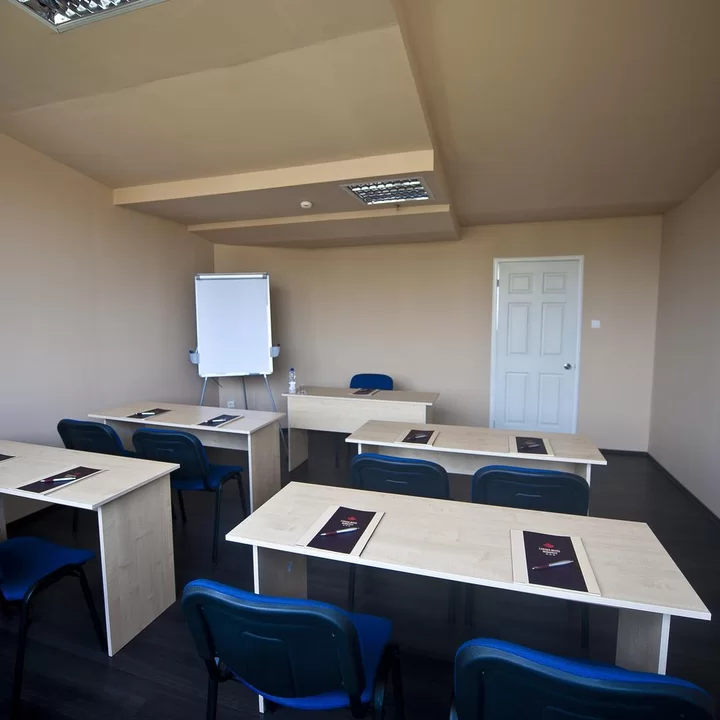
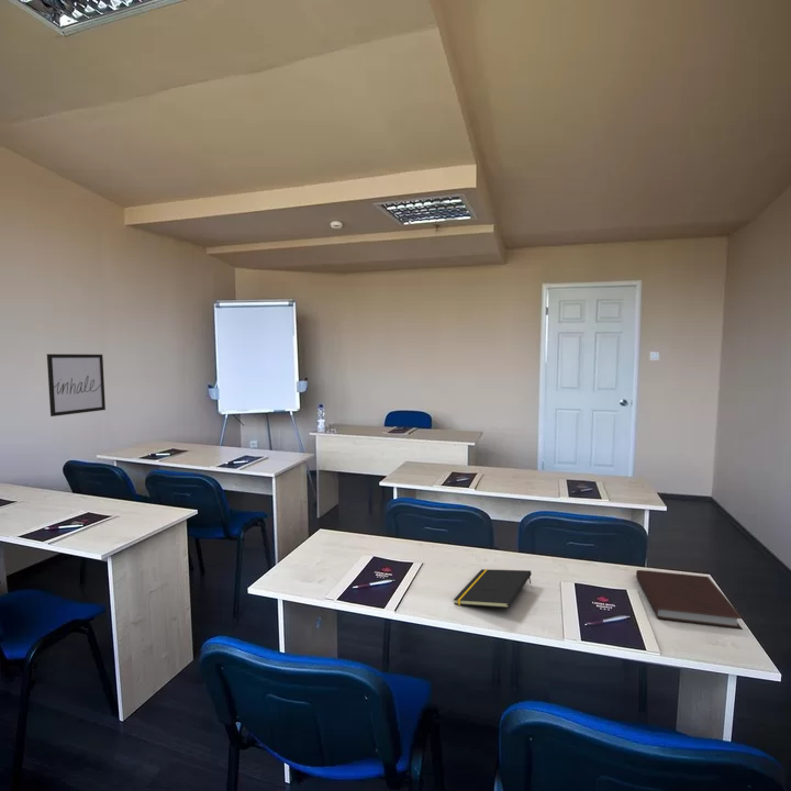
+ wall art (77, 383)
+ notepad (493, 587)
+ notebook (683, 597)
